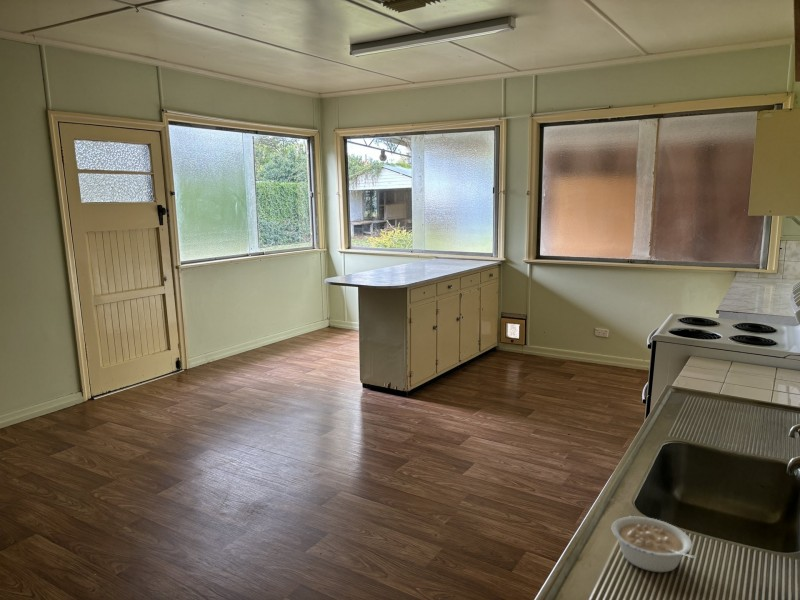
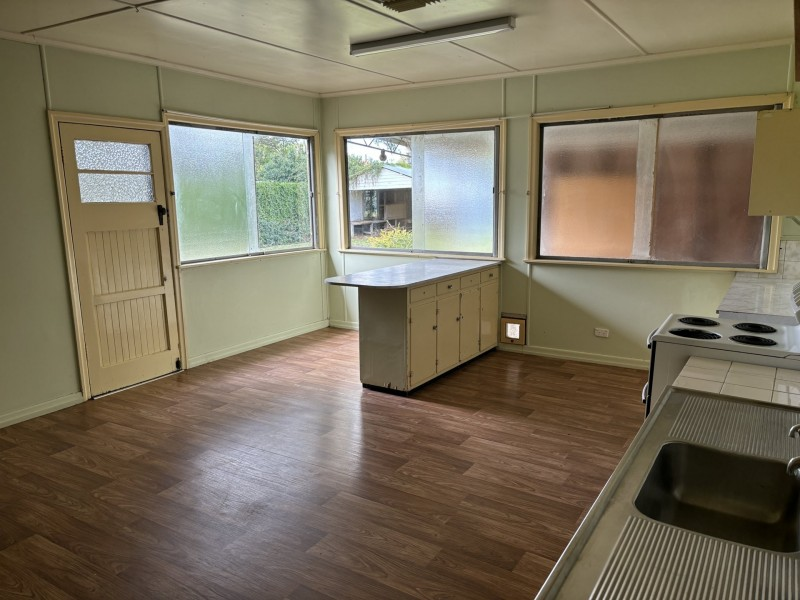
- legume (653, 544)
